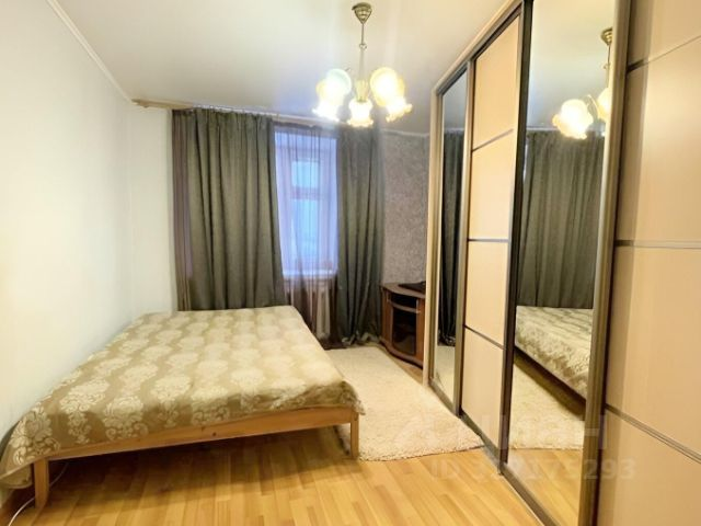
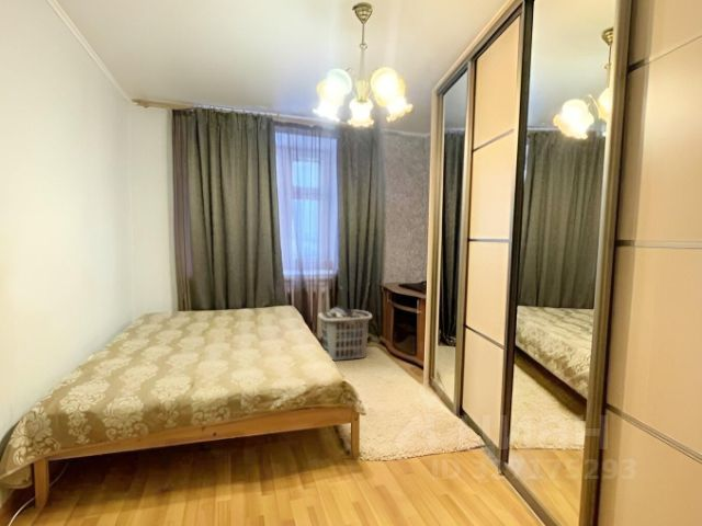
+ clothes hamper (344, 331)
